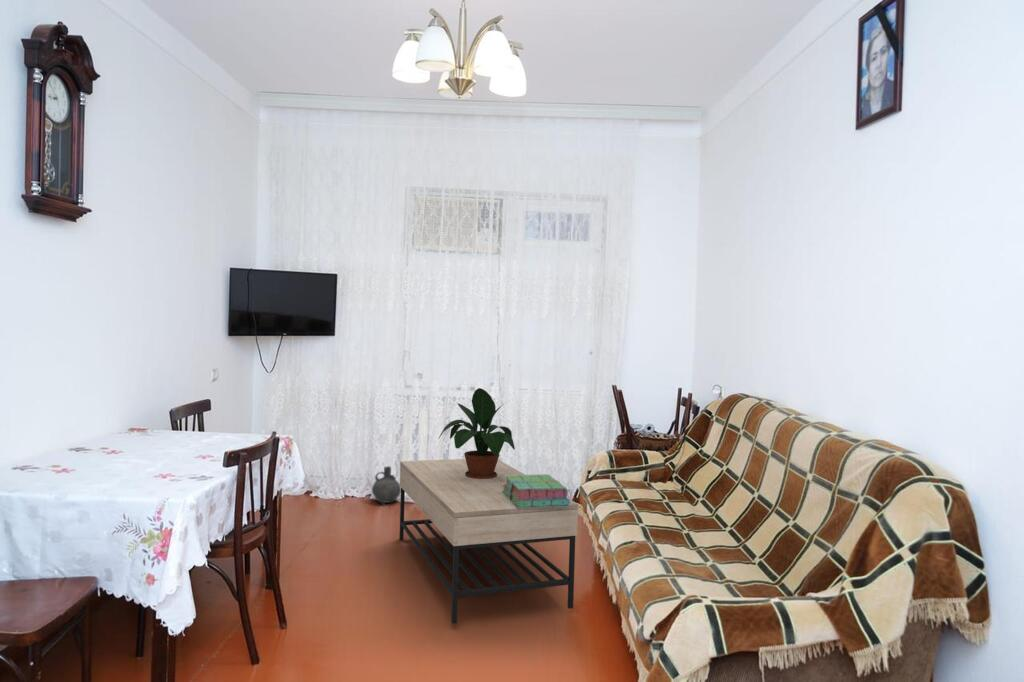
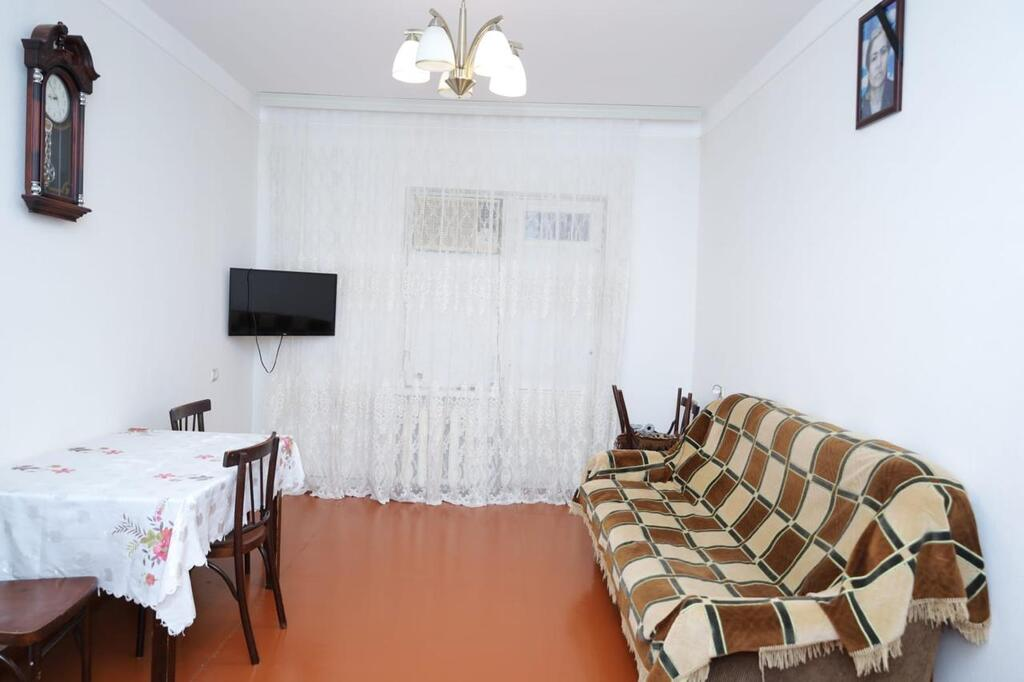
- ceramic jug (386, 484)
- potted plant (480, 430)
- stack of books (534, 489)
- coffee table (476, 525)
